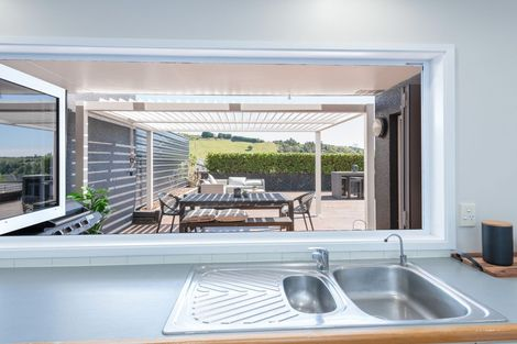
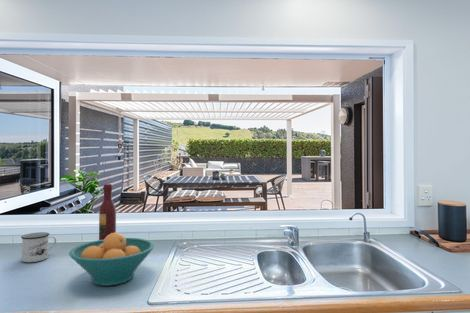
+ mug (39, 246)
+ fruit bowl (113, 256)
+ wine bottle (107, 217)
